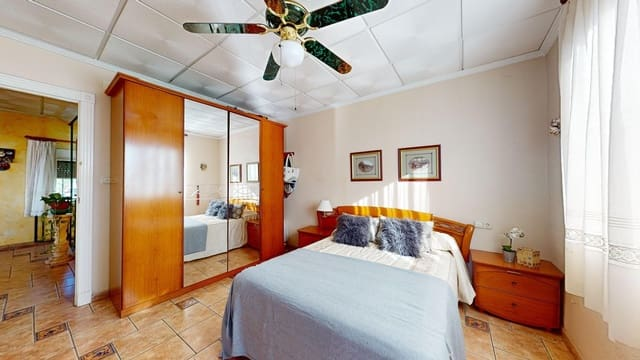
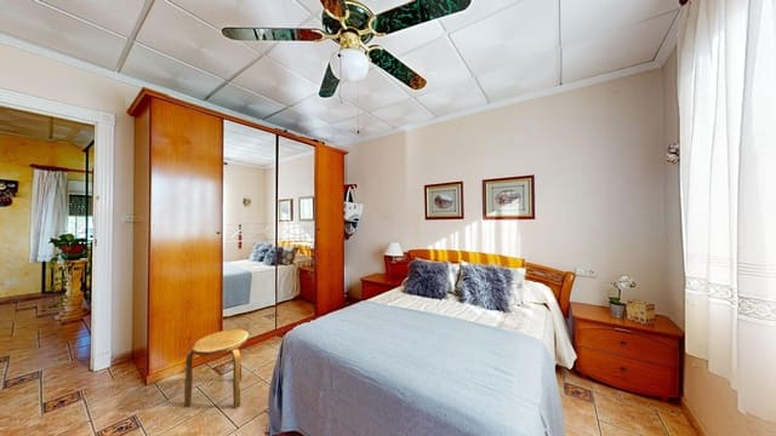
+ stool (233, 371)
